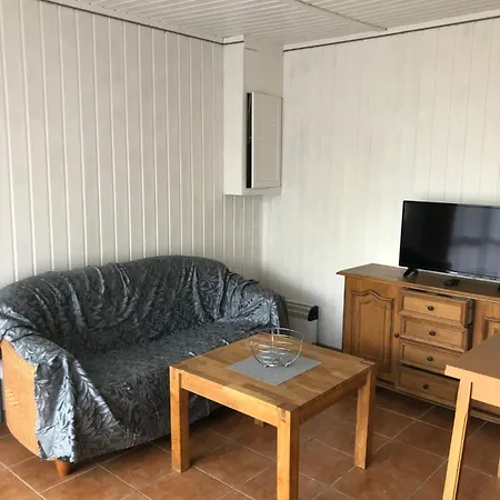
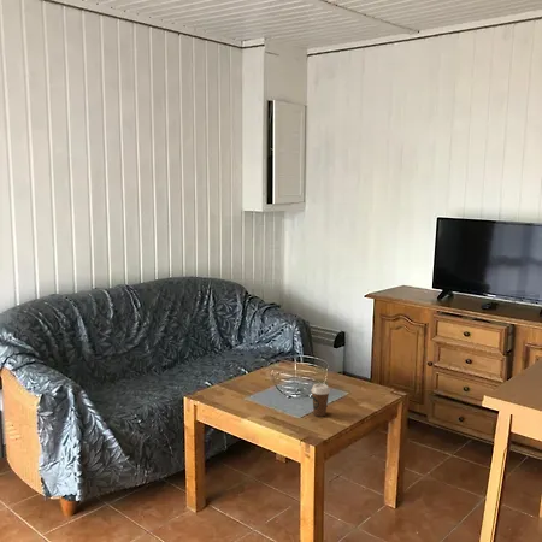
+ coffee cup (319, 400)
